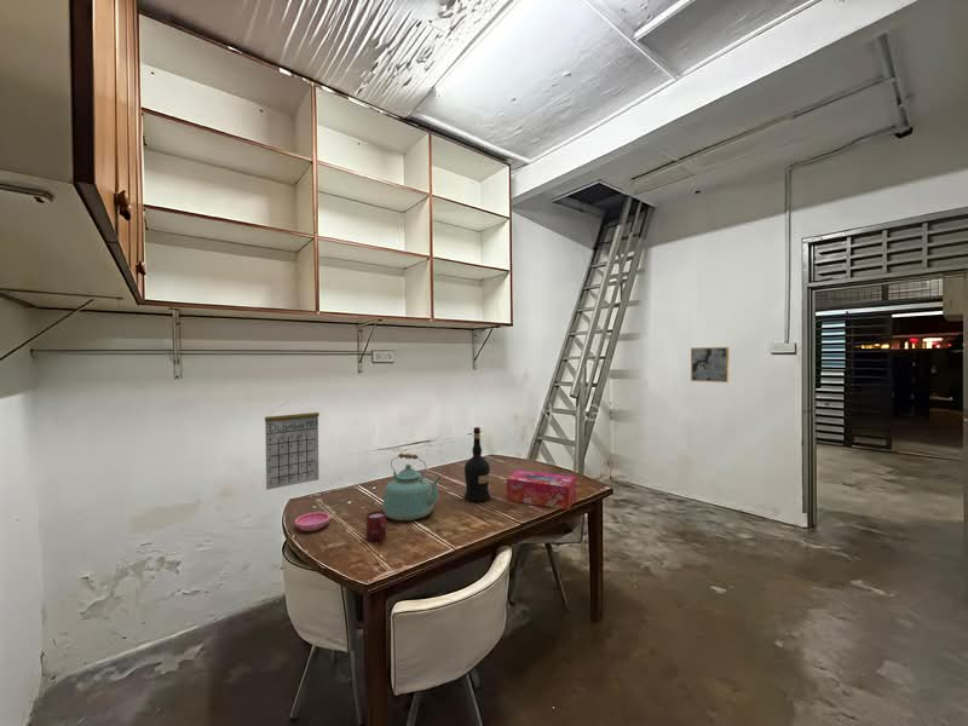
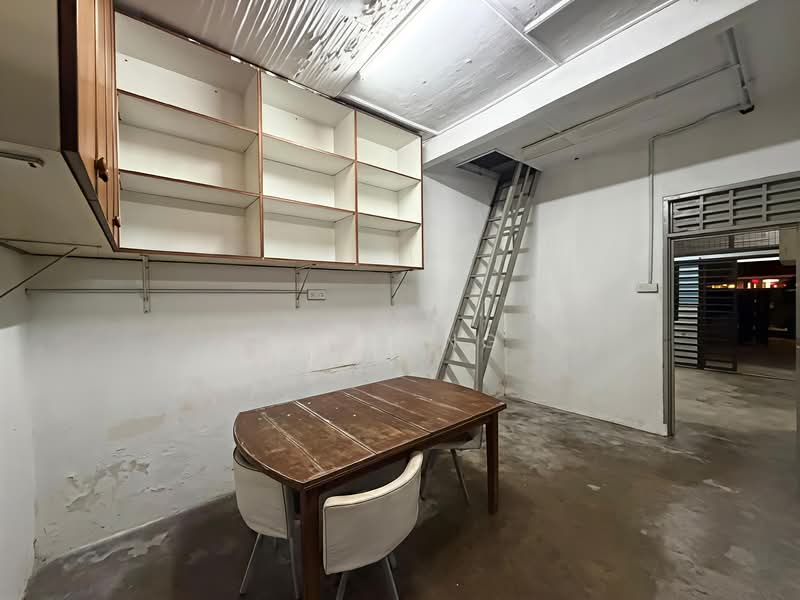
- liquor (477, 462)
- cup (378, 526)
- saucer (312, 522)
- tissue box (541, 488)
- wall art (709, 364)
- calendar (293, 440)
- kettle (413, 483)
